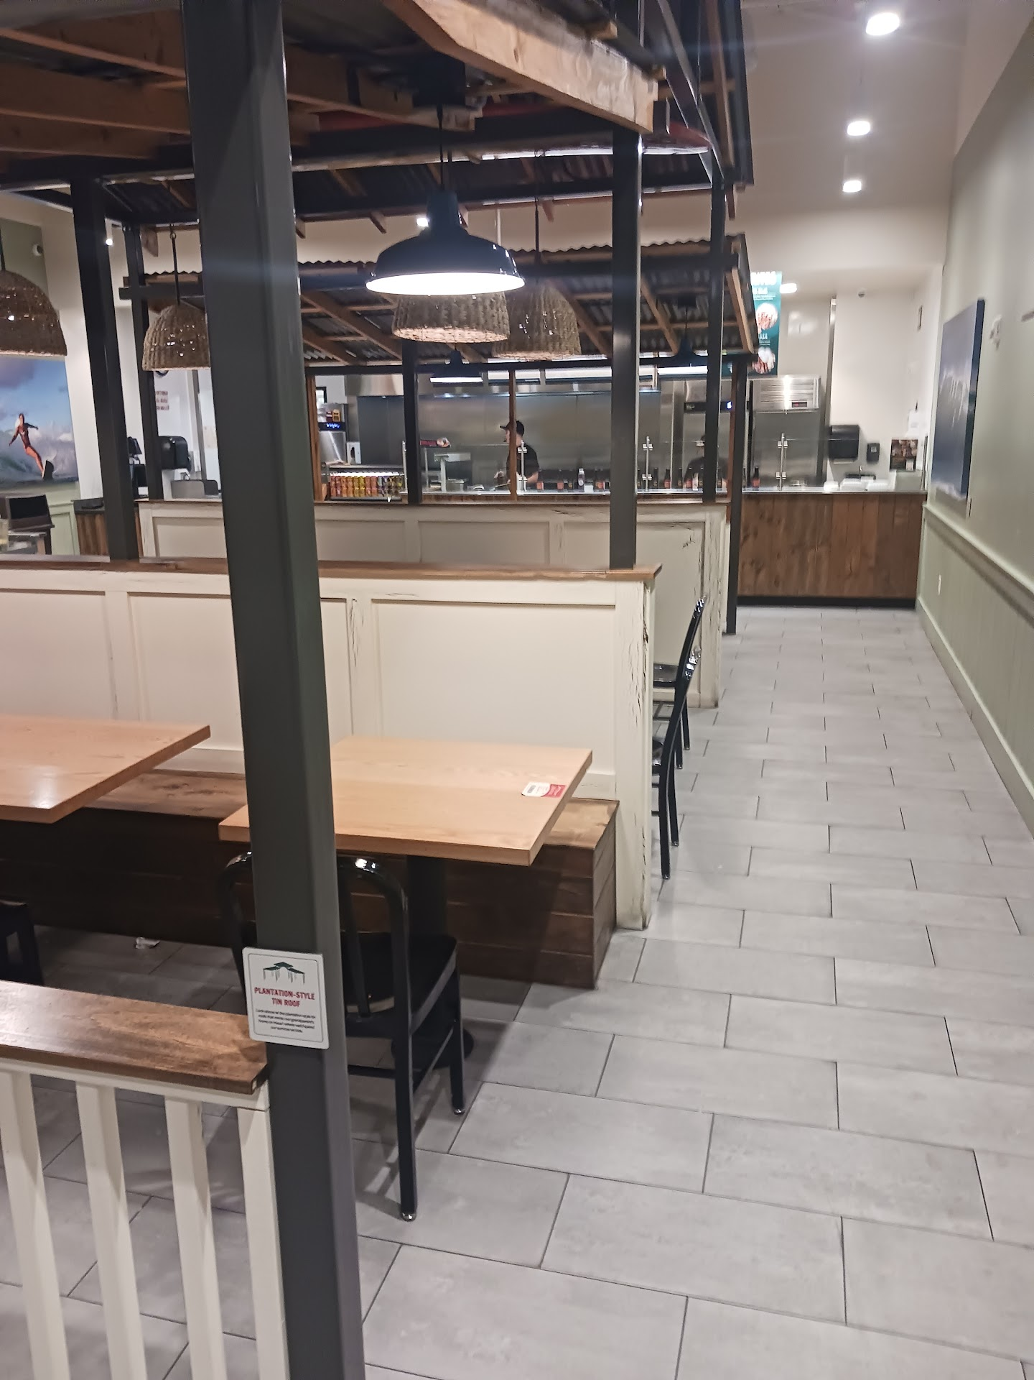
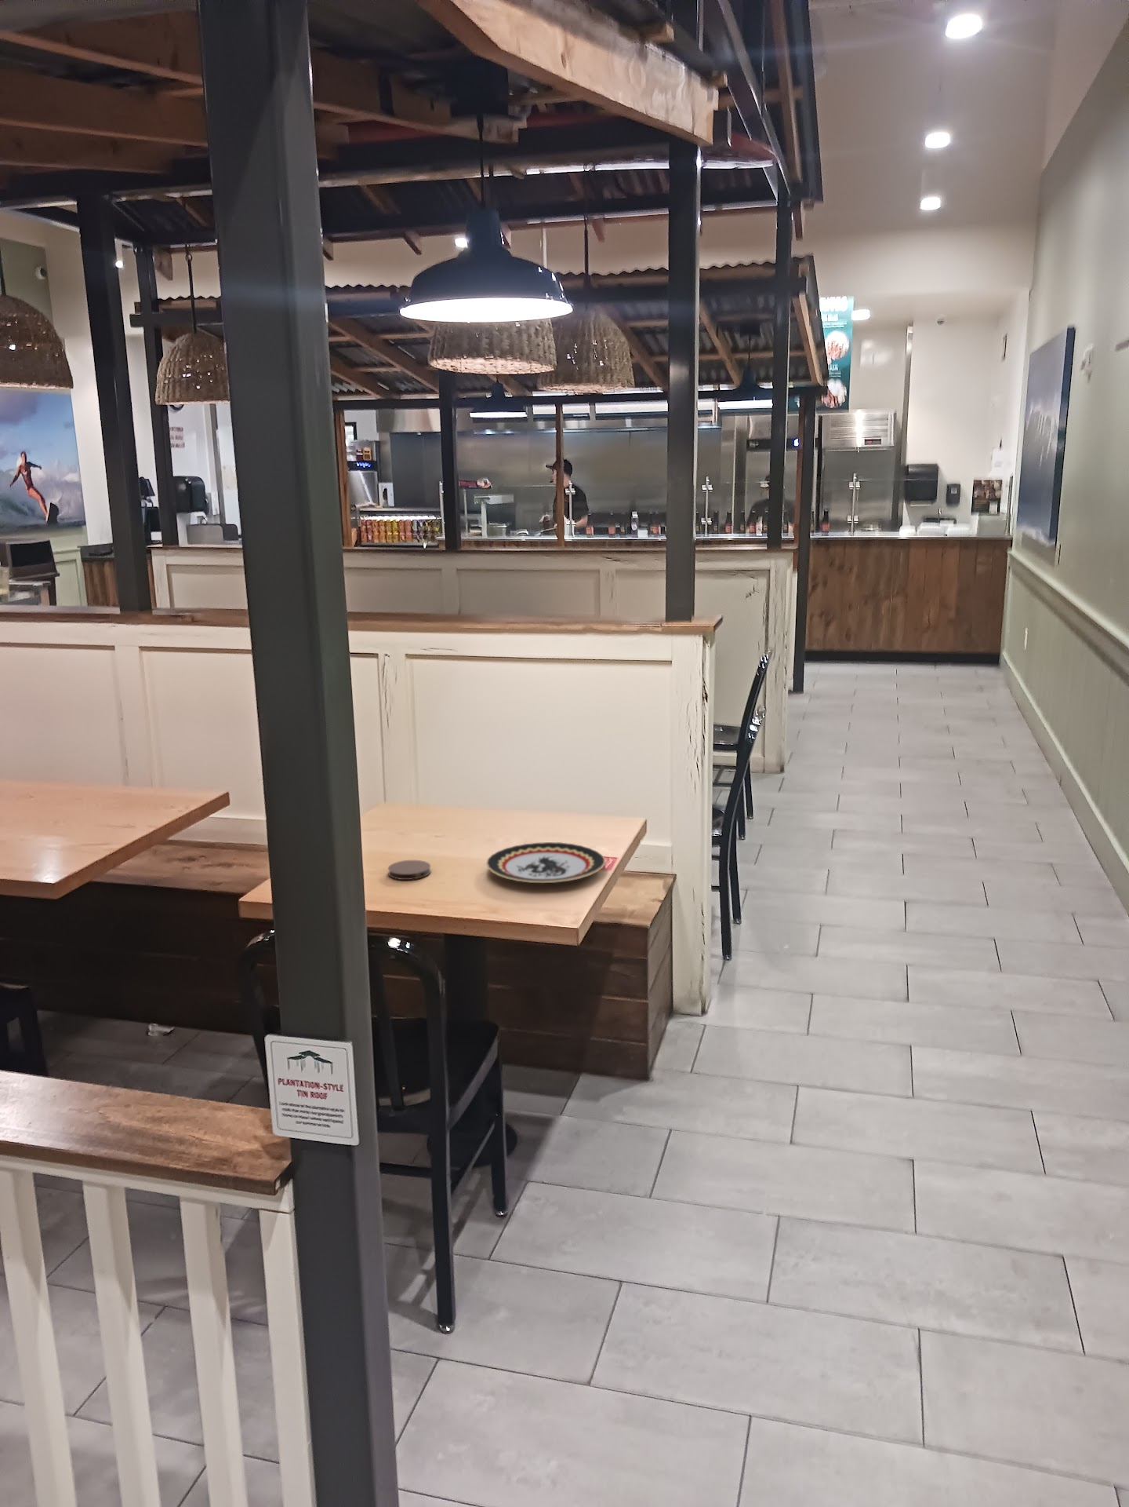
+ coaster (409, 870)
+ plate (546, 865)
